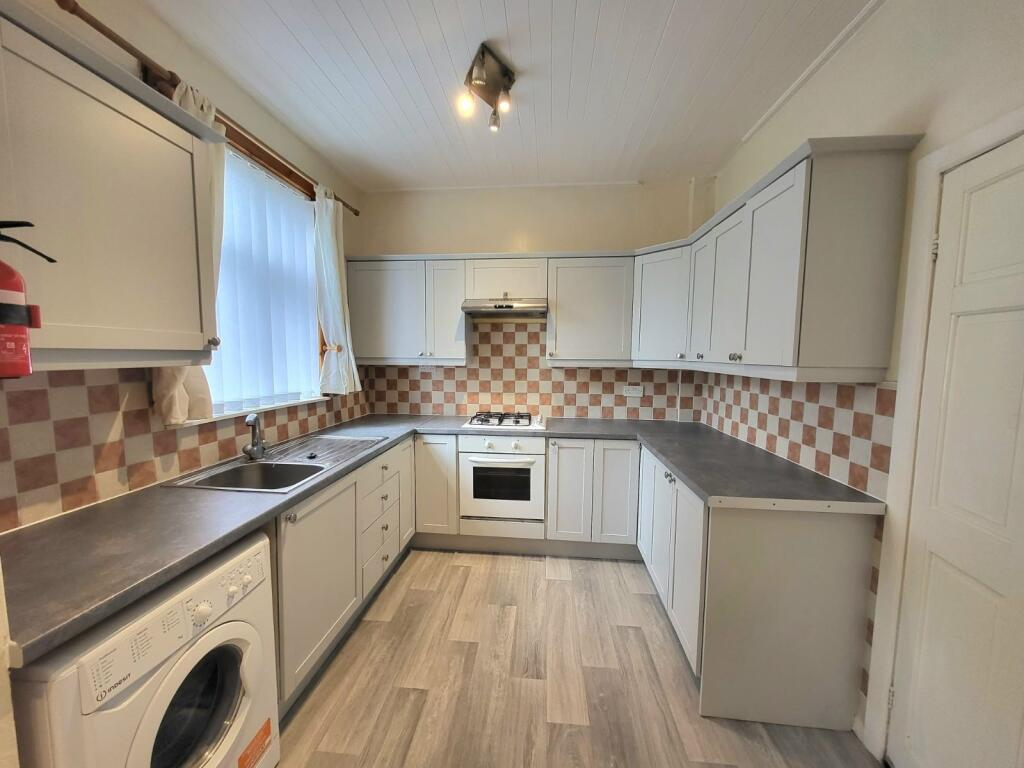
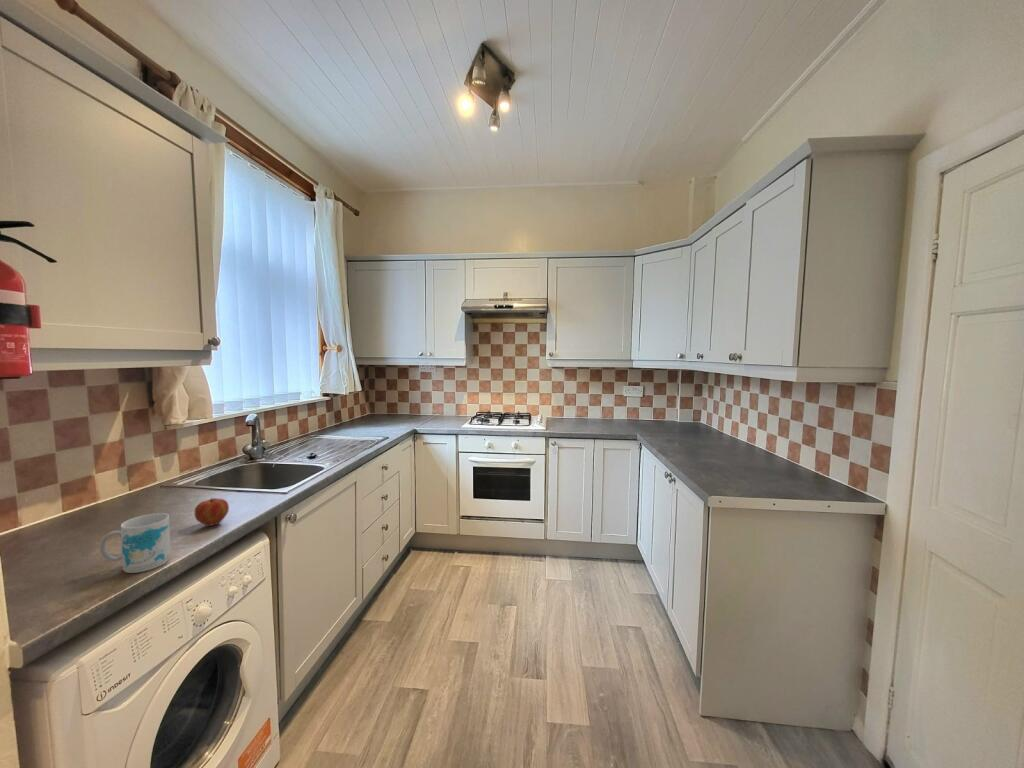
+ apple (212, 511)
+ mug (135, 543)
